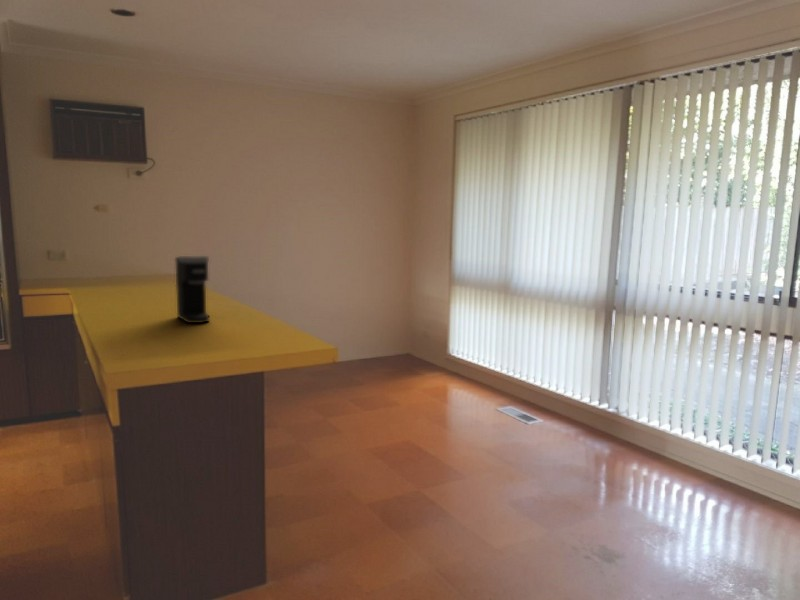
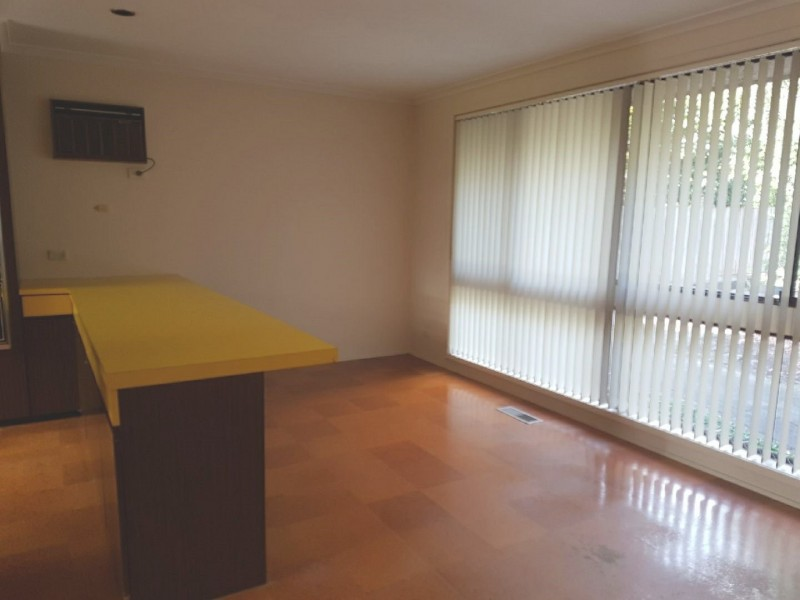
- coffee maker (192, 287)
